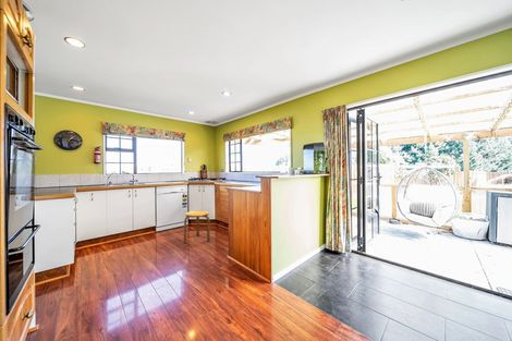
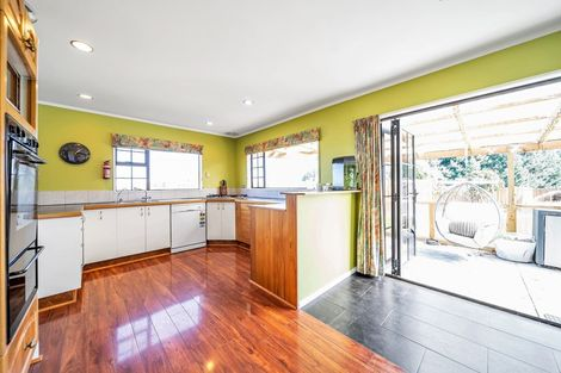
- stool (197, 226)
